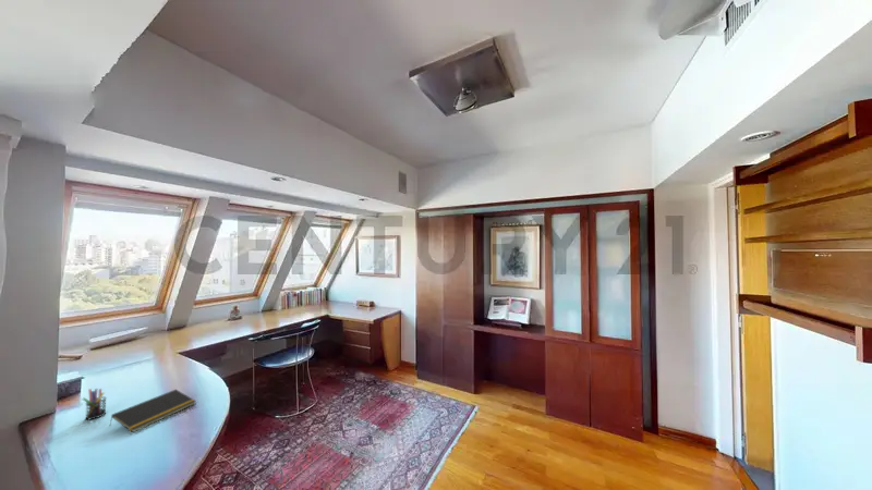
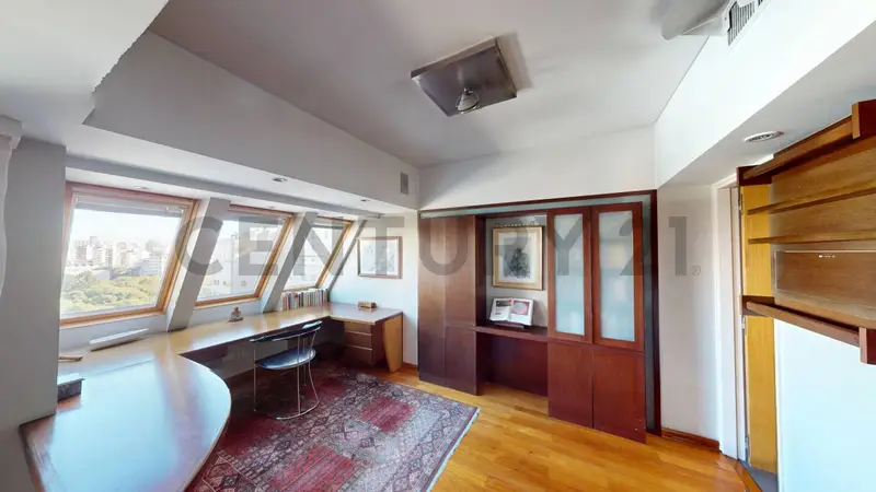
- pen holder (93, 403)
- notepad (156, 408)
